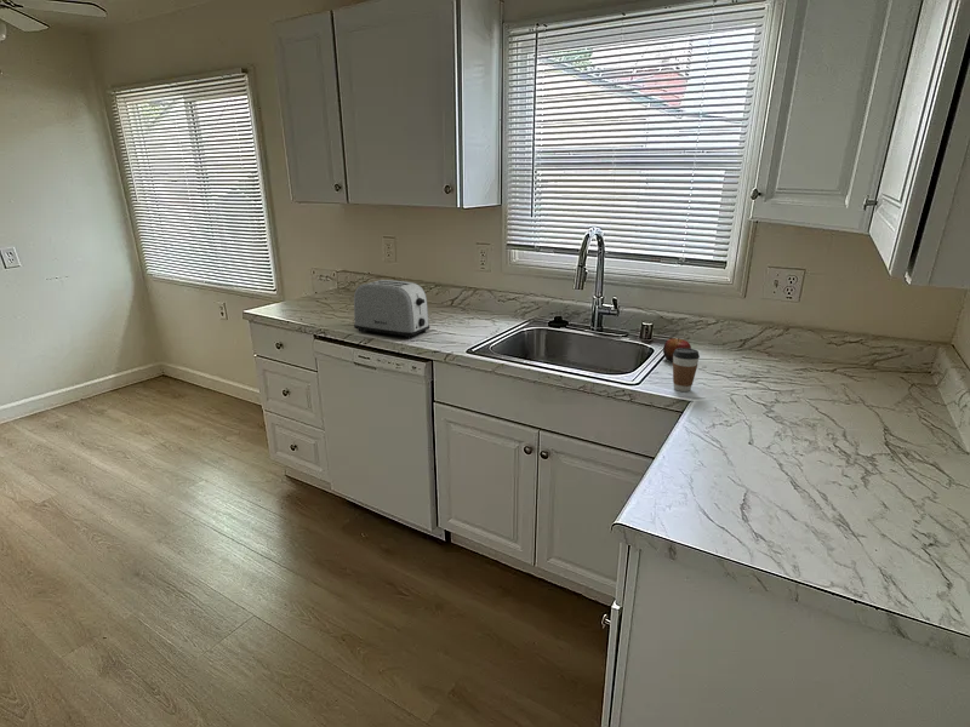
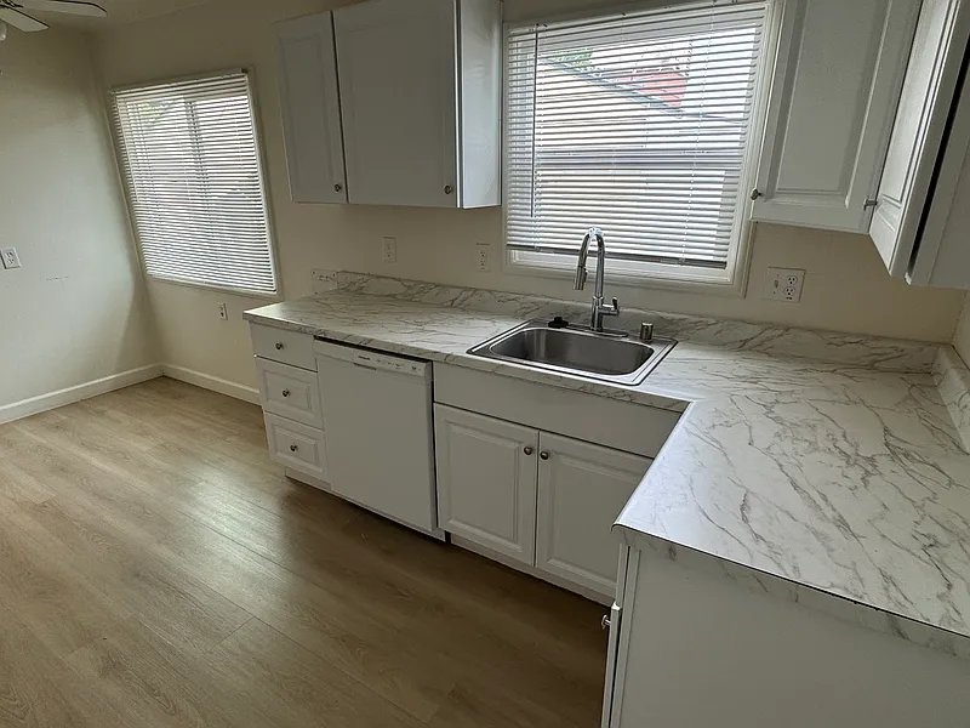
- coffee cup (684, 370)
- toaster (392, 307)
- apple (677, 348)
